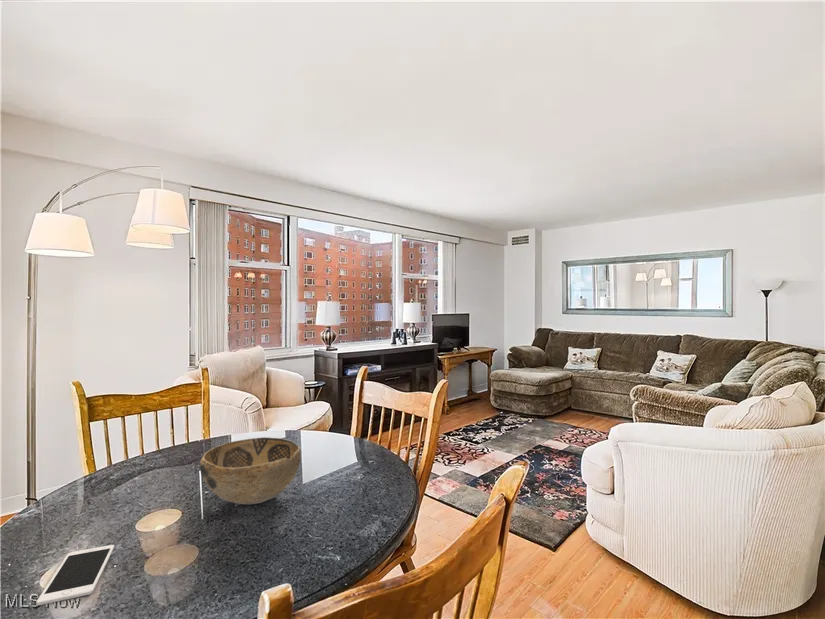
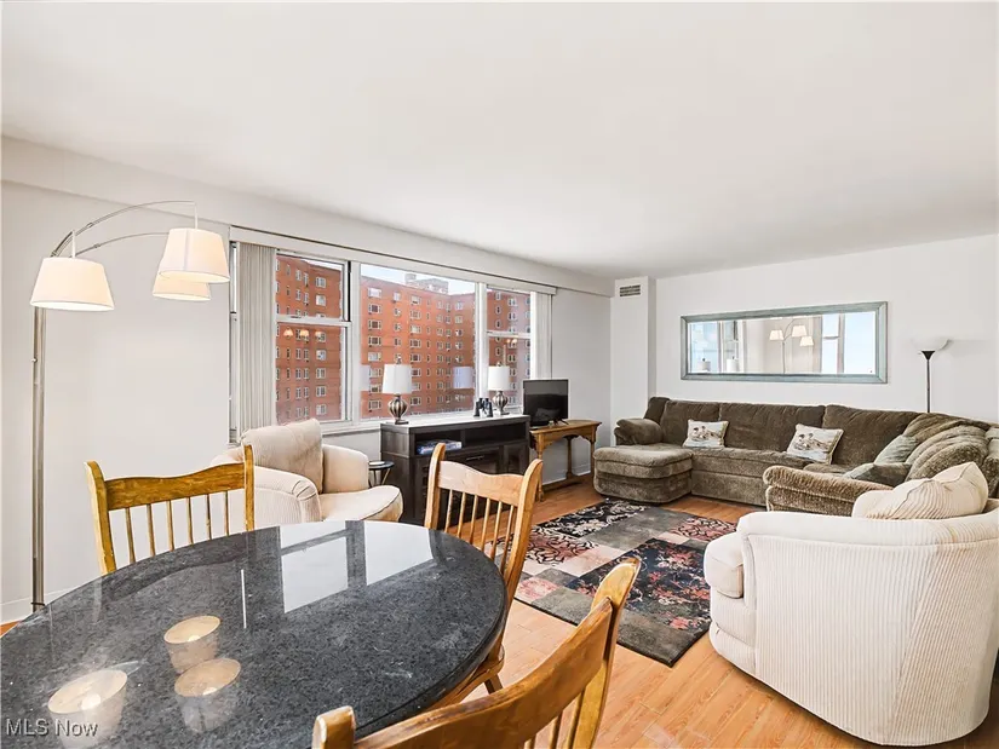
- cell phone (79, 571)
- decorative bowl (252, 474)
